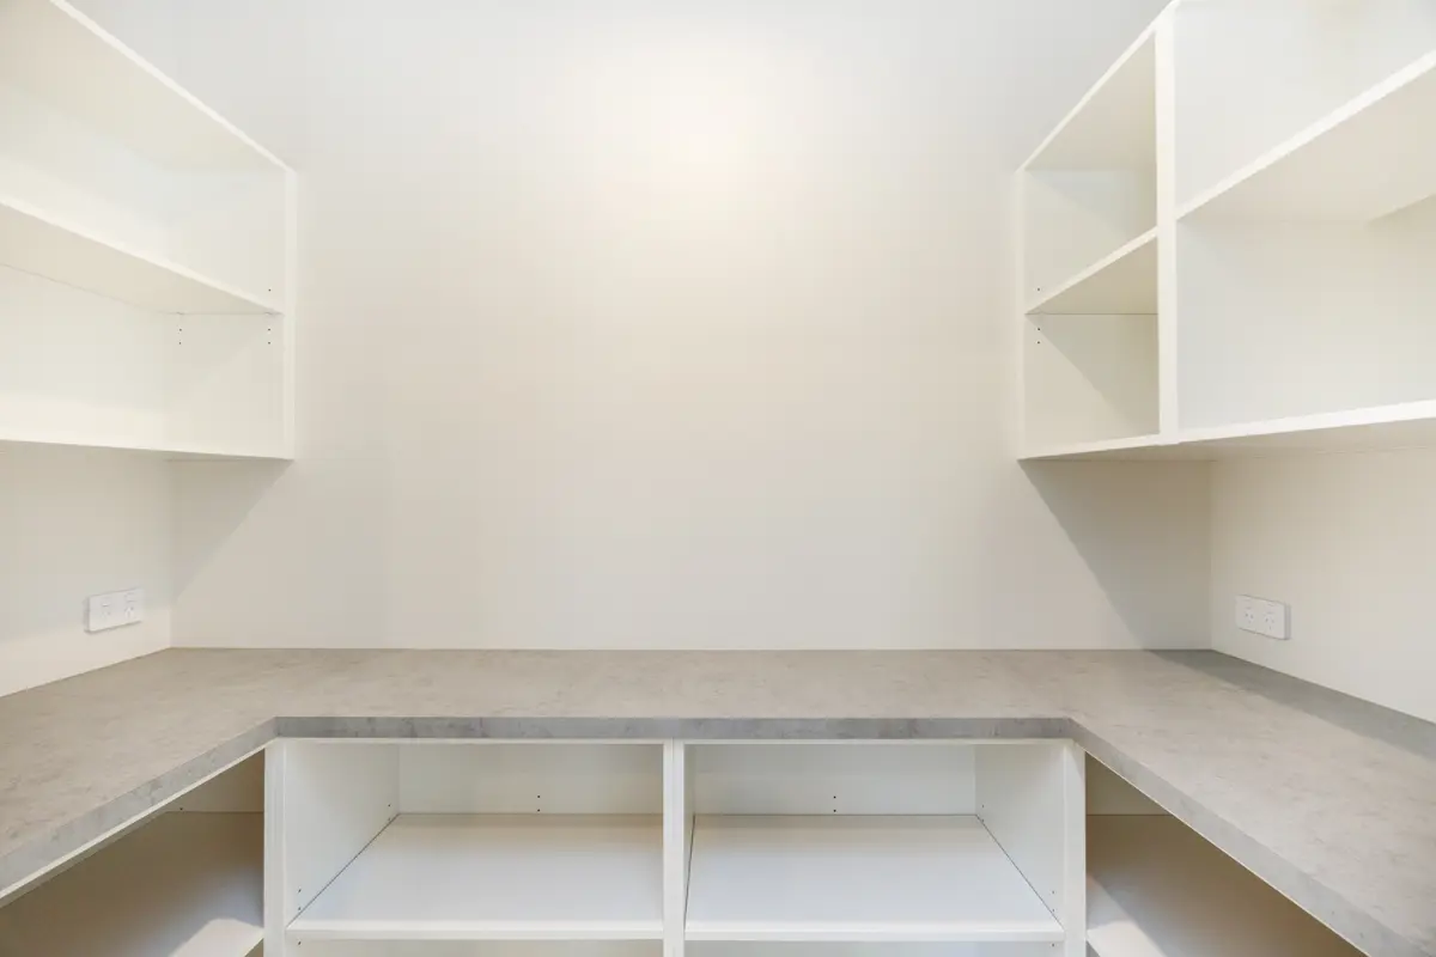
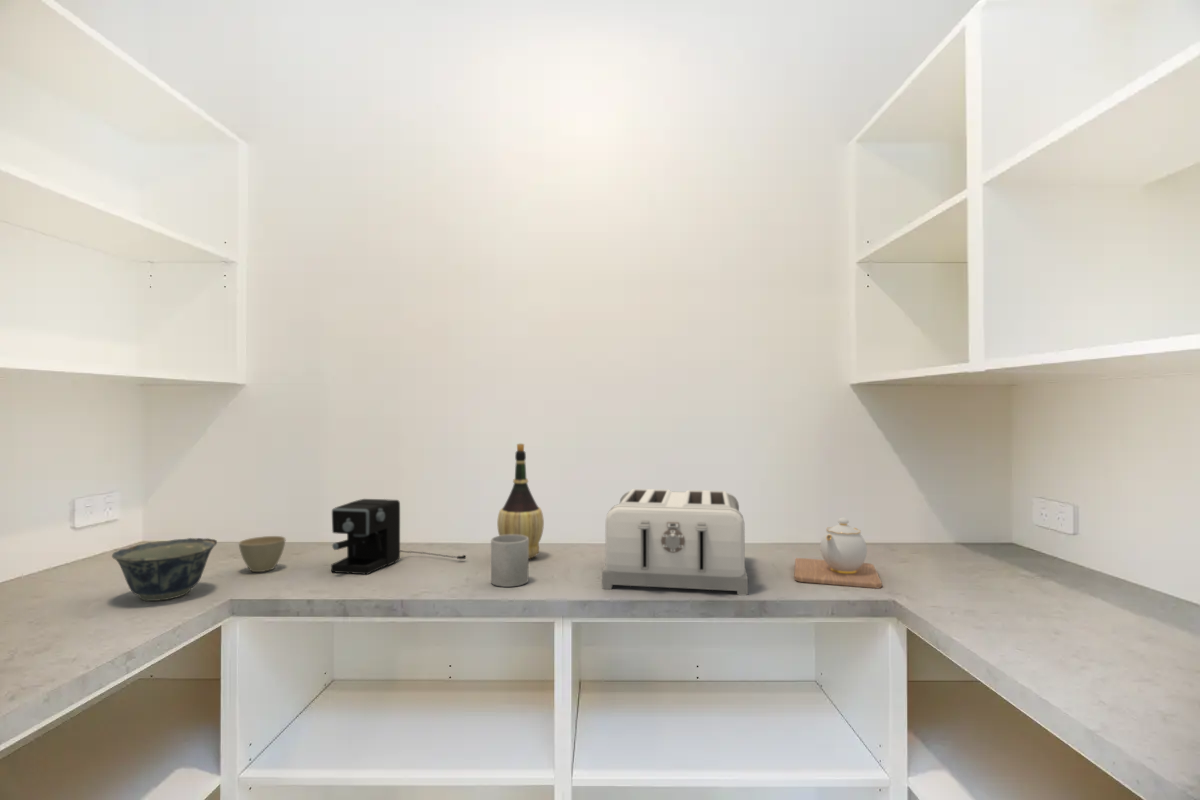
+ flower pot (262, 554)
+ wine bottle (520, 500)
+ toaster (676, 535)
+ mug (510, 558)
+ bowl (166, 570)
+ coffee maker (398, 534)
+ teapot (835, 545)
